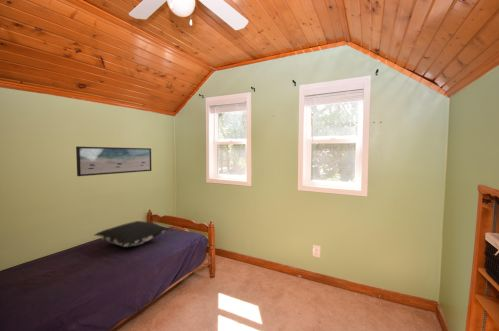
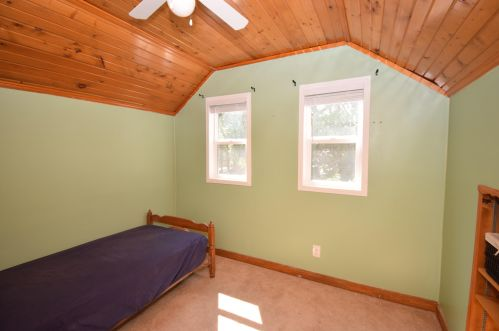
- wall art (119, 160)
- pillow (132, 232)
